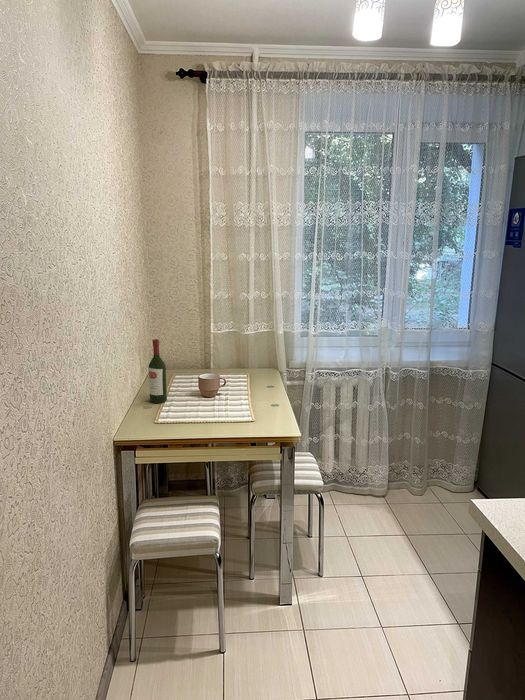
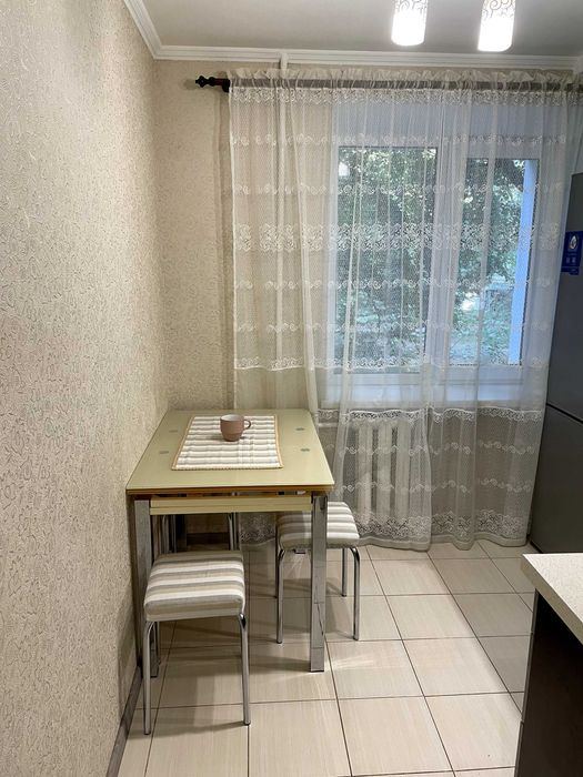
- wine bottle (157, 370)
